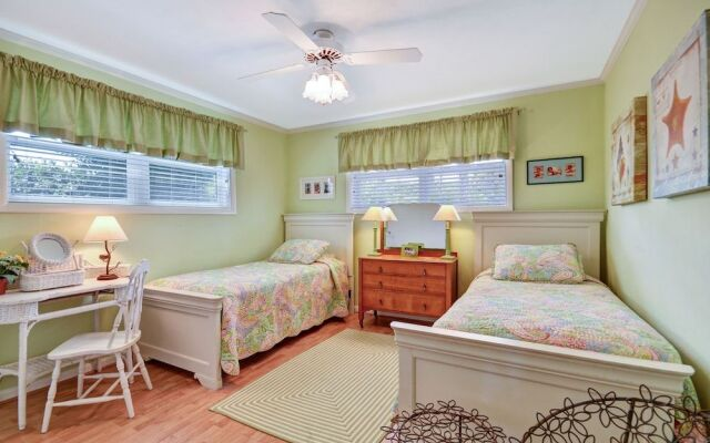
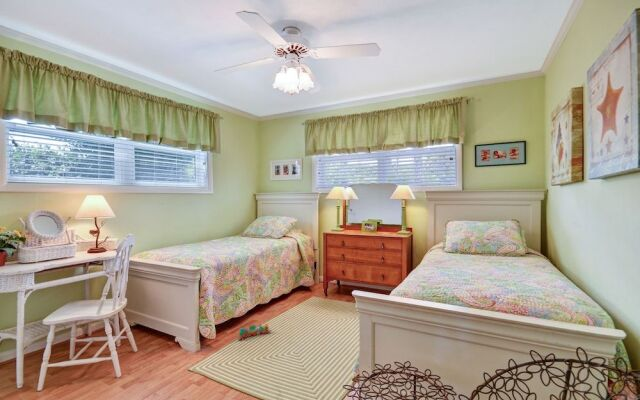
+ toy train (254, 329)
